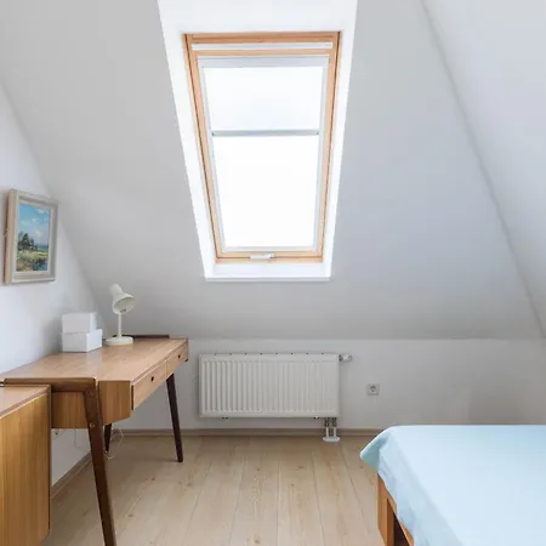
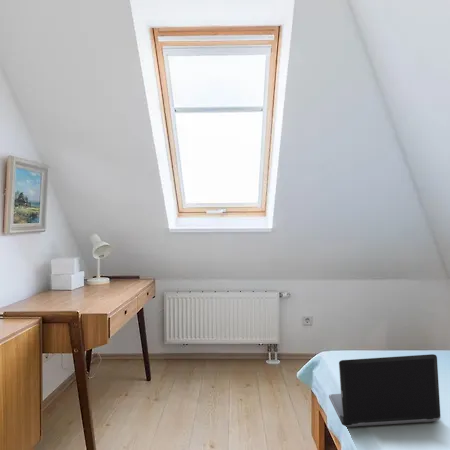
+ laptop computer (378, 378)
